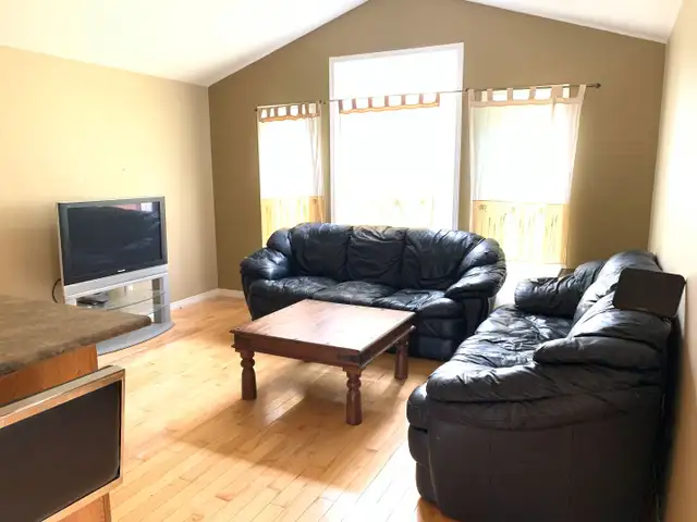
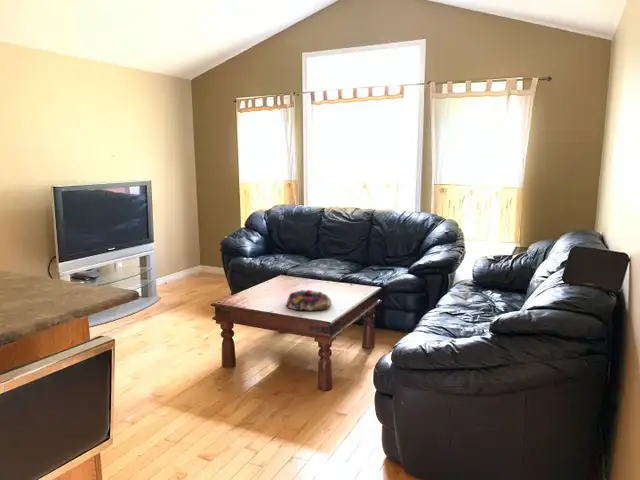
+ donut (309, 298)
